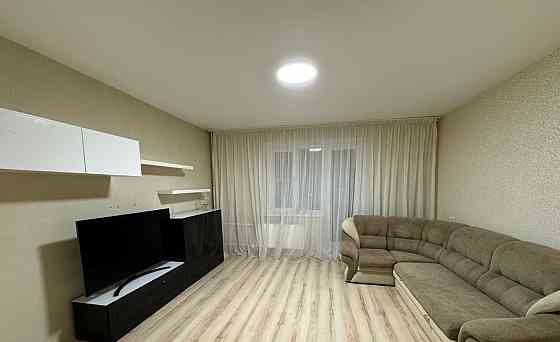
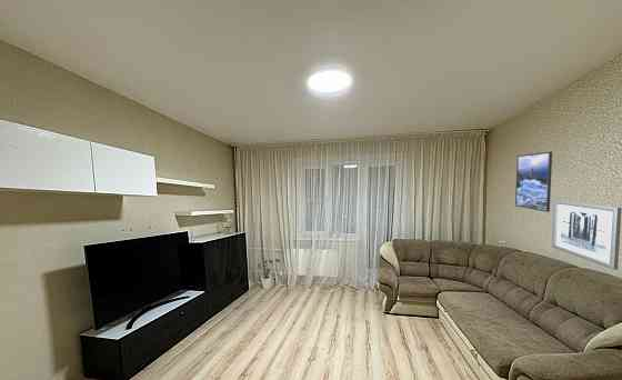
+ house plant (268, 272)
+ wall art (581, 230)
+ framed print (531, 181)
